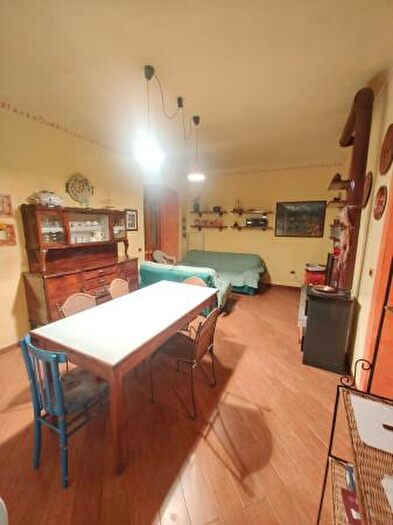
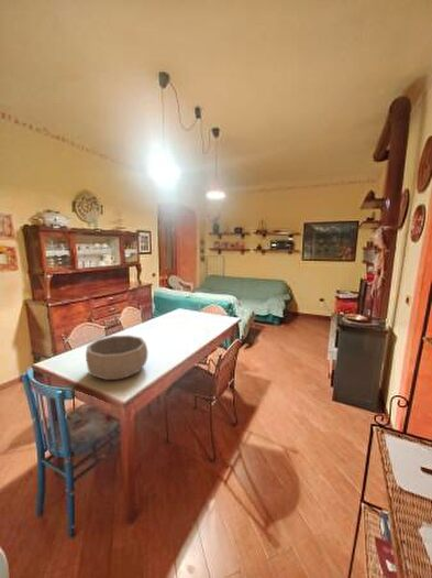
+ decorative bowl (118, 357)
